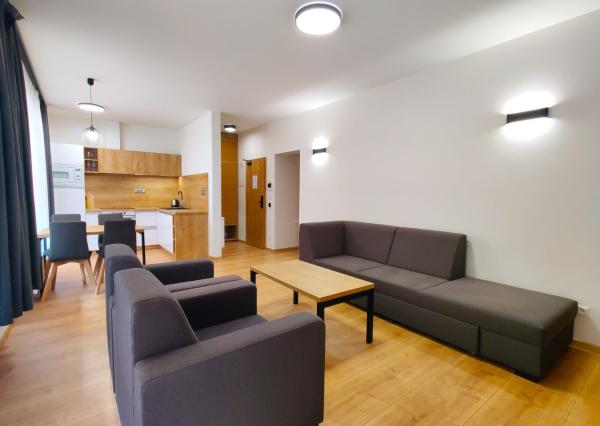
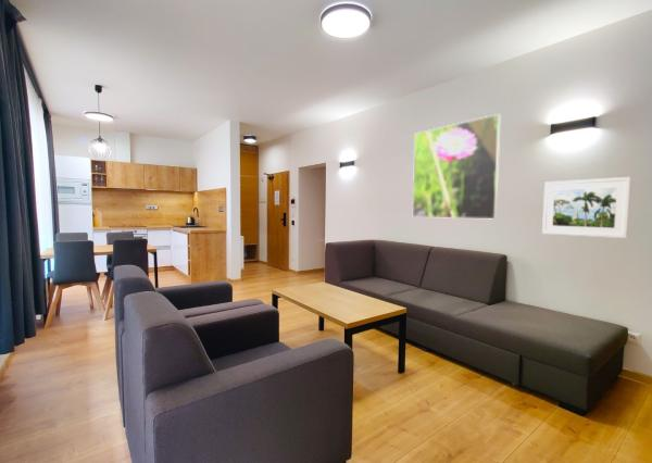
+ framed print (451, 172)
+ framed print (582, 208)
